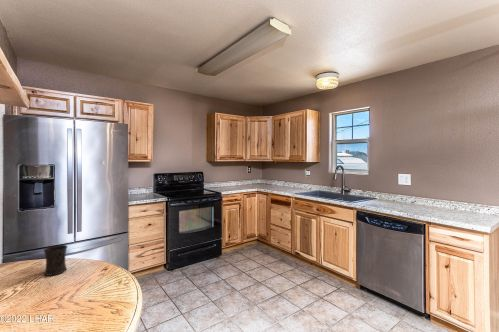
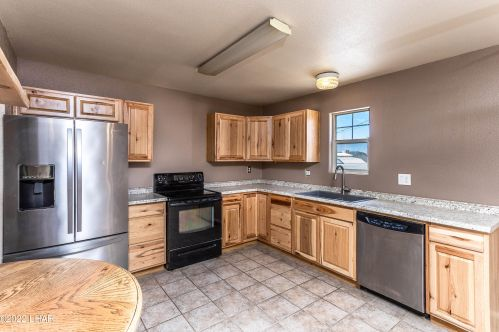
- mug (56, 259)
